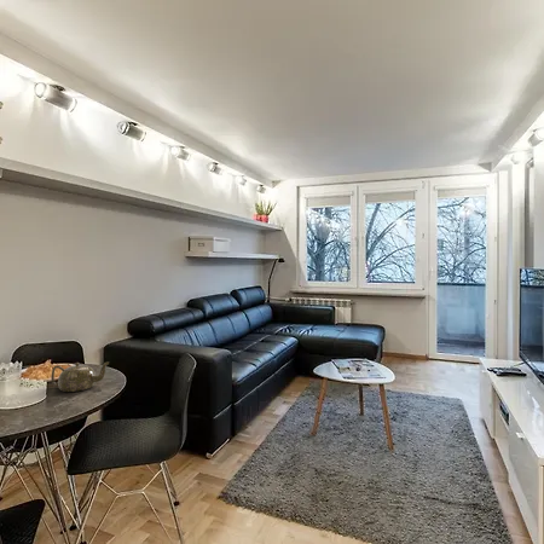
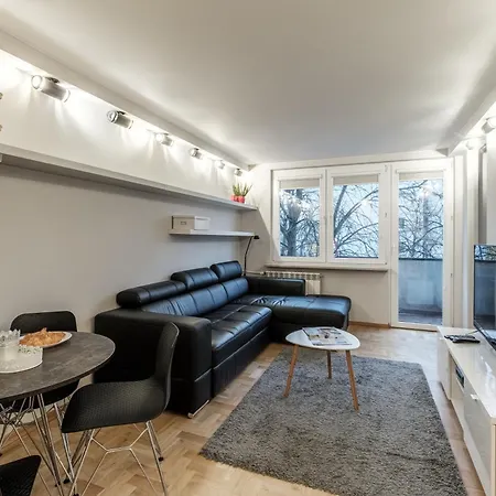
- teapot (80, 374)
